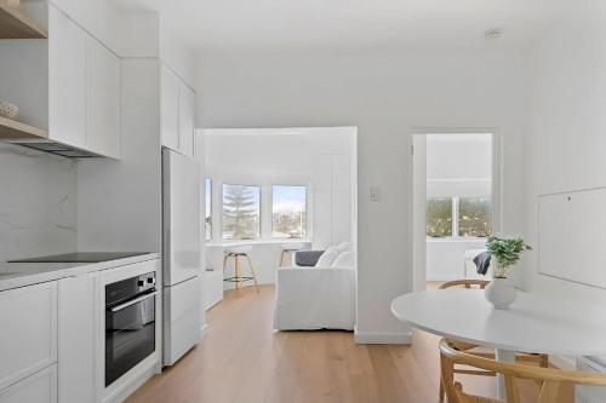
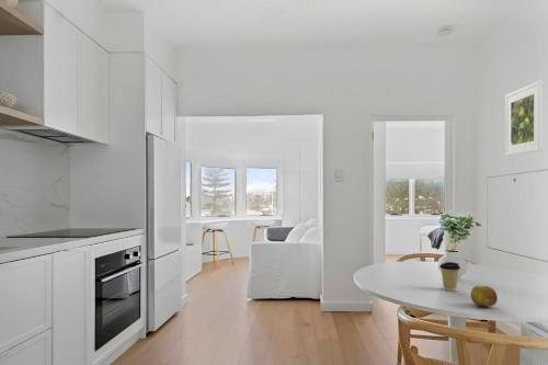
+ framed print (522, 121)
+ fruit (483, 295)
+ coffee cup (449, 276)
